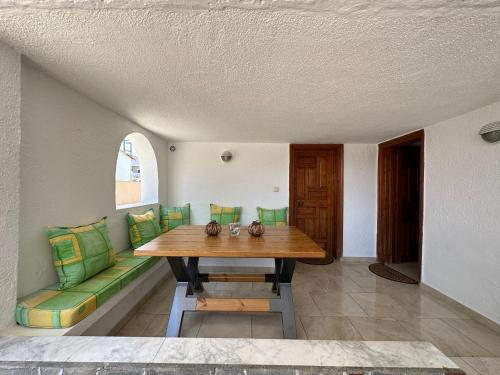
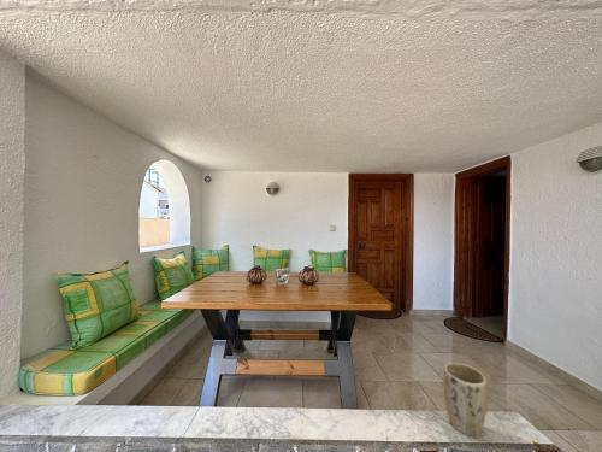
+ plant pot (464, 398)
